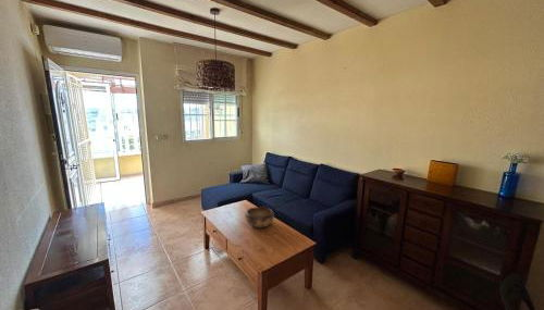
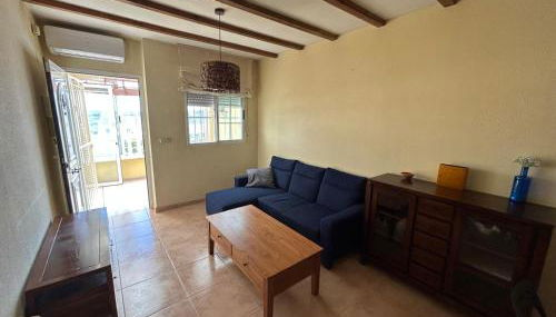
- decorative bowl (259, 218)
